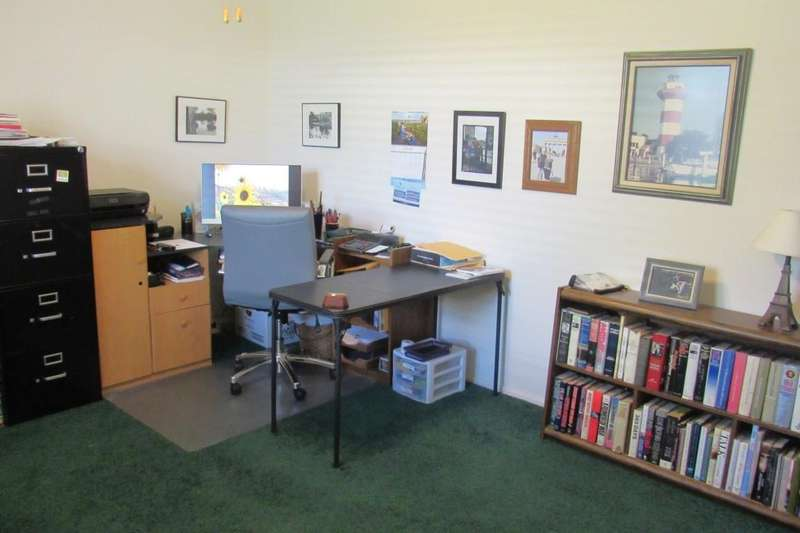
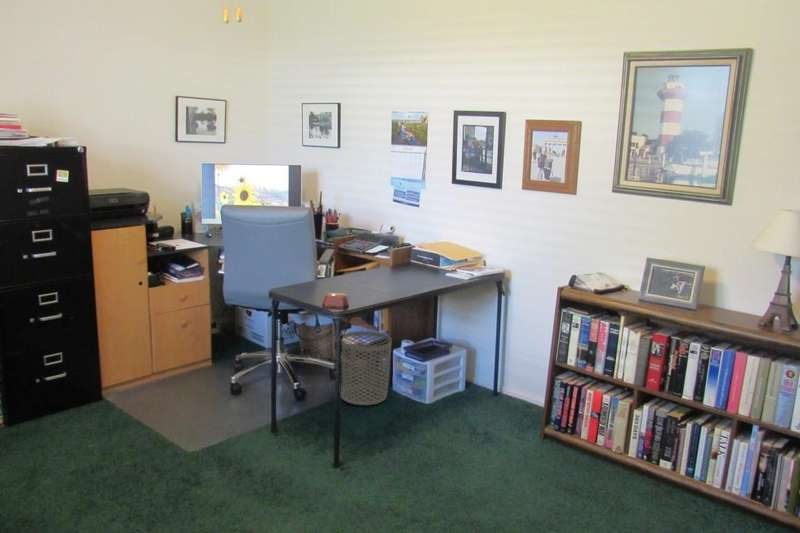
+ waste bin (364, 368)
